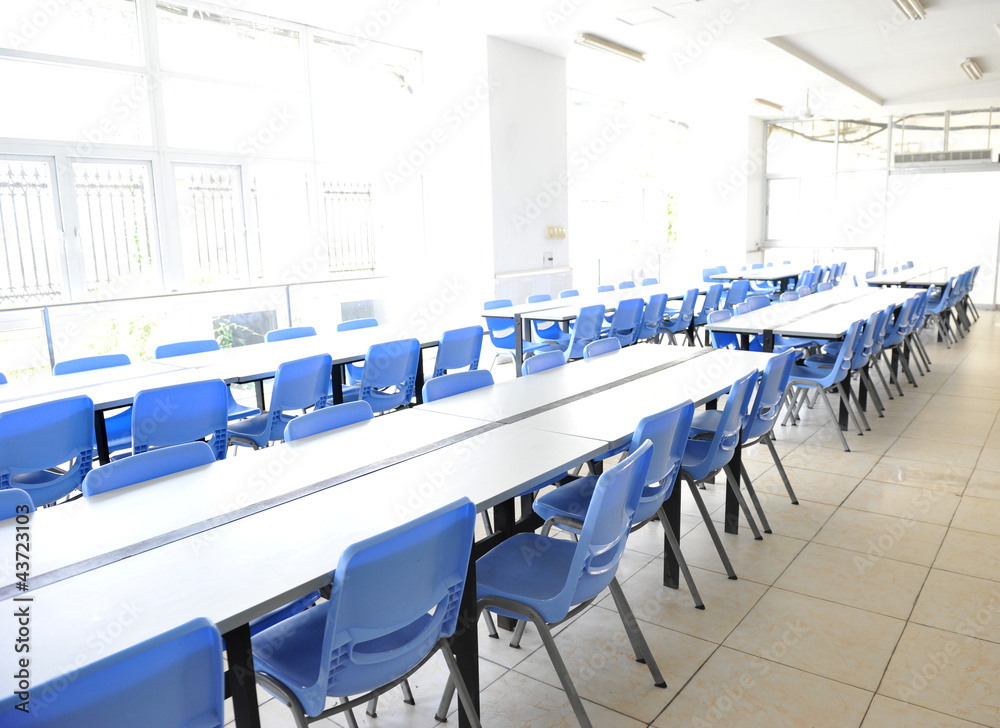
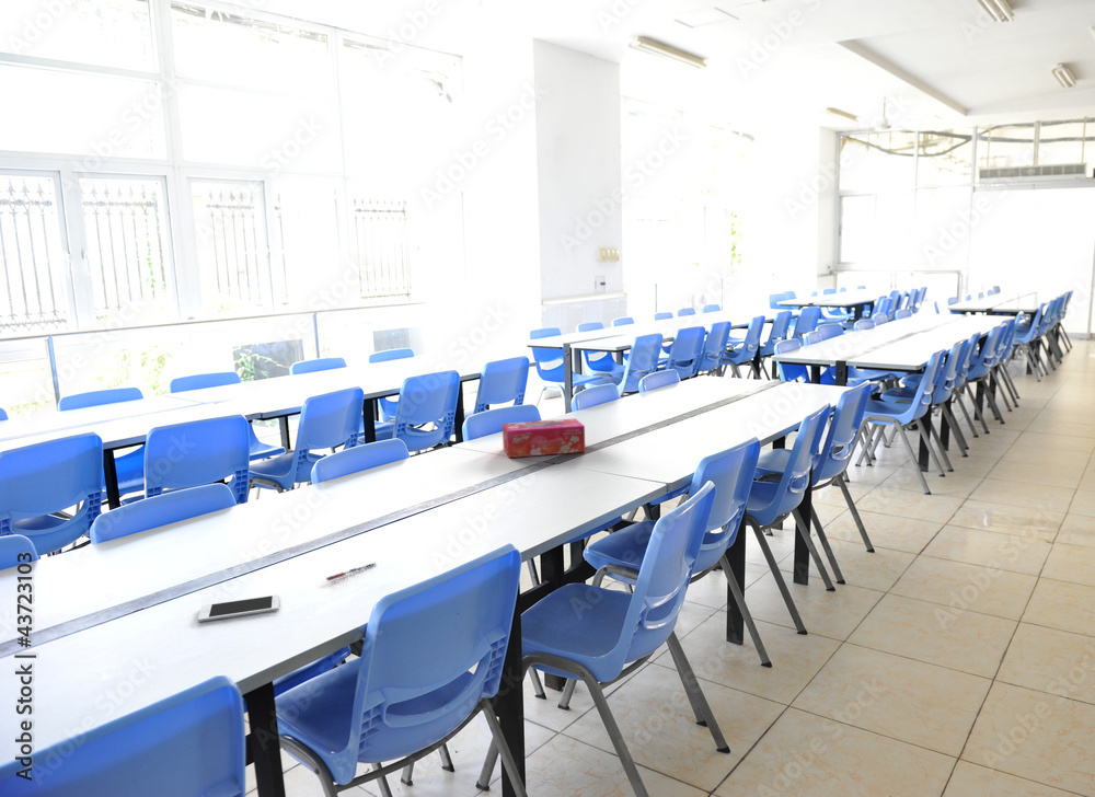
+ cell phone (240, 608)
+ tissue box (543, 437)
+ pen (351, 570)
